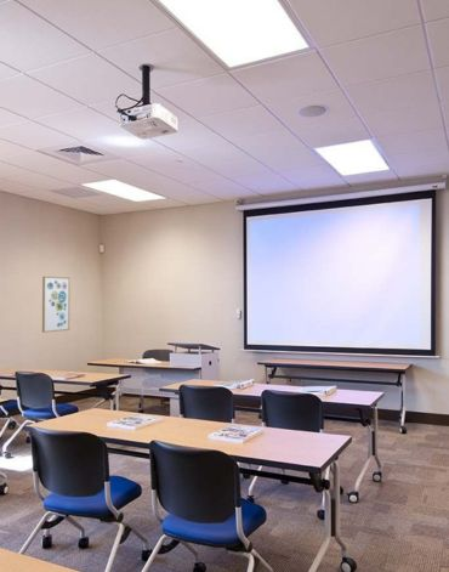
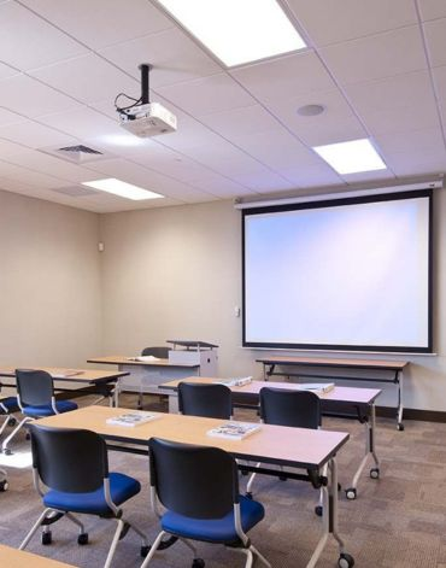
- wall art (56, 304)
